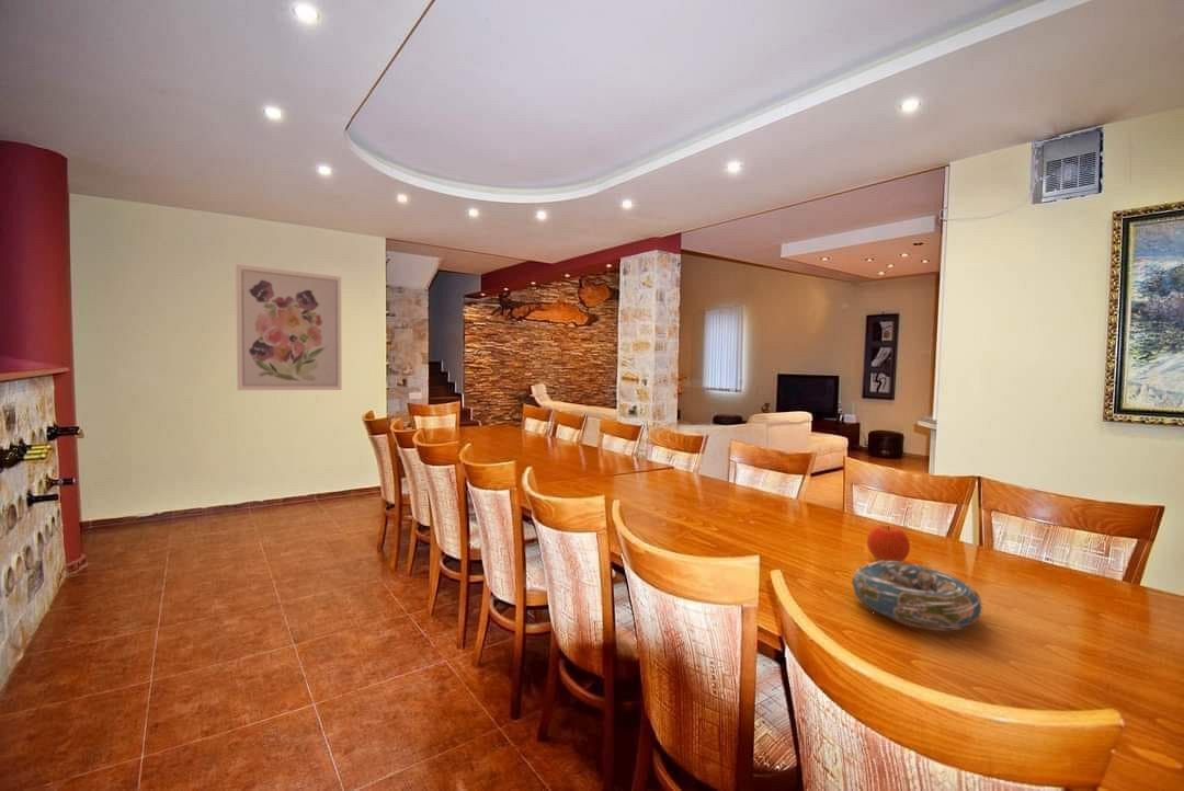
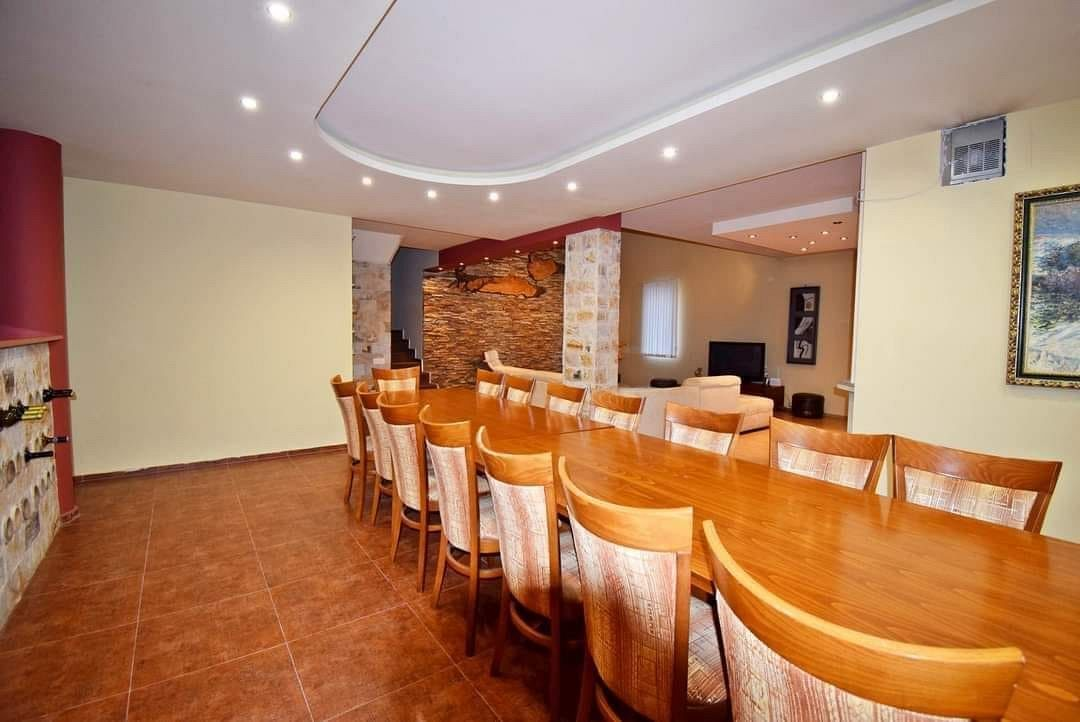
- wall art (292, 331)
- fruit (888, 543)
- decorative bowl (913, 593)
